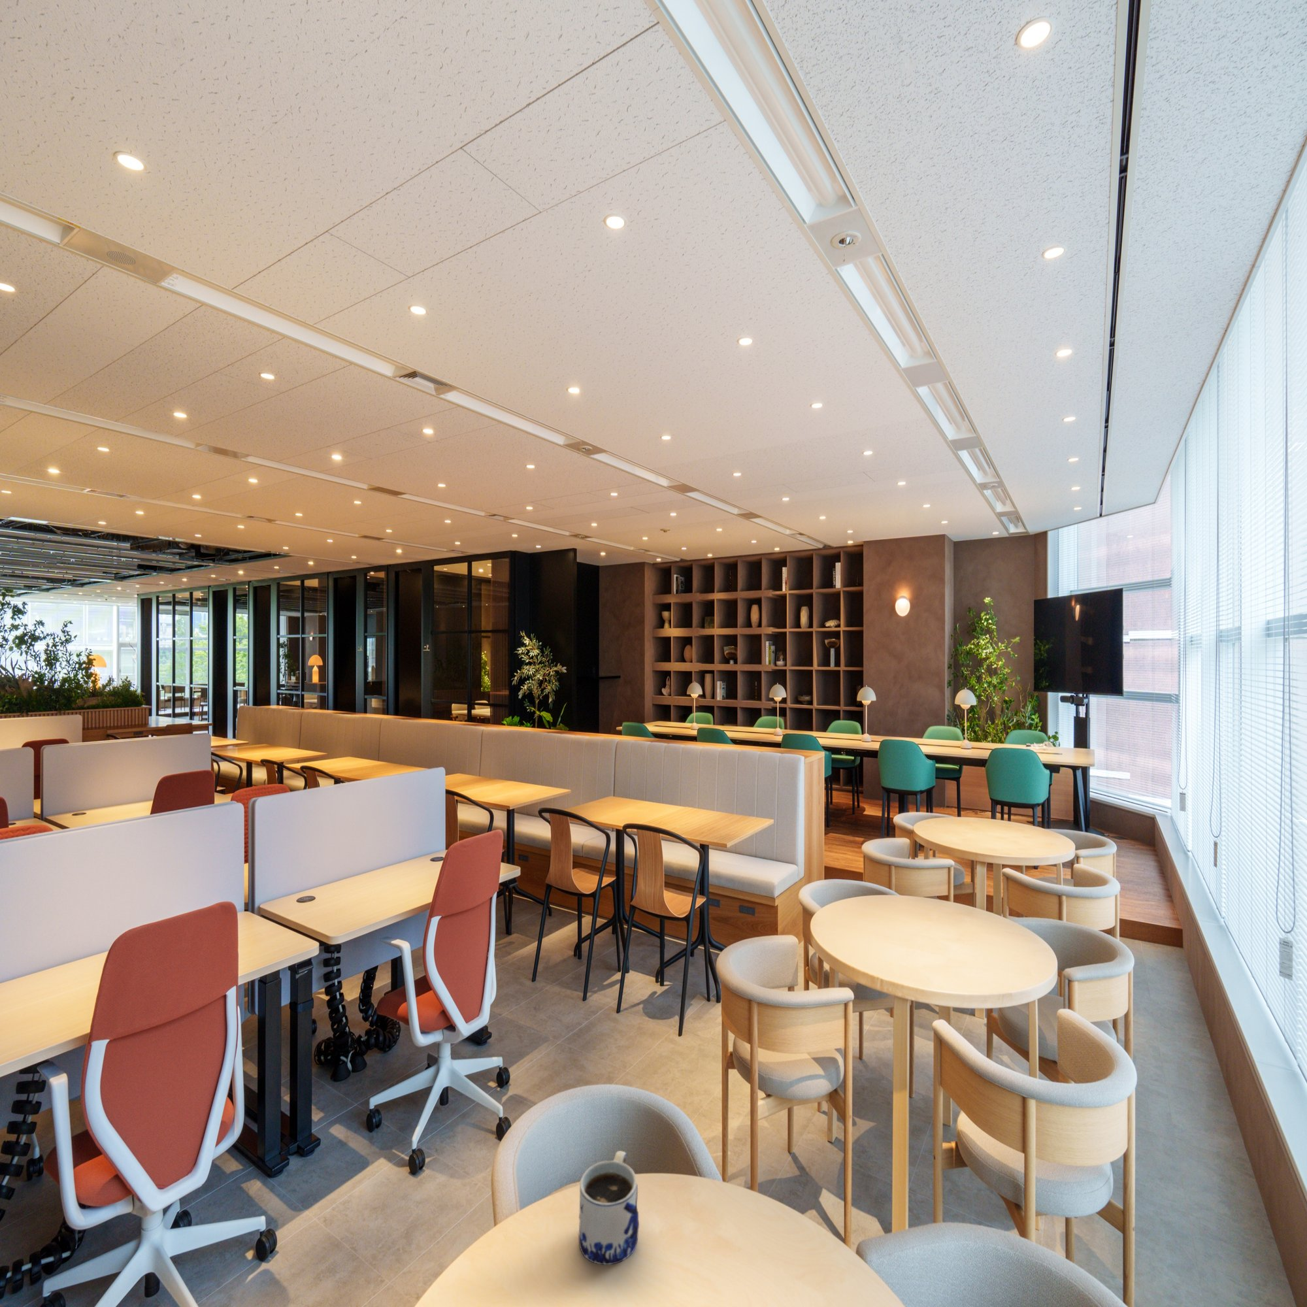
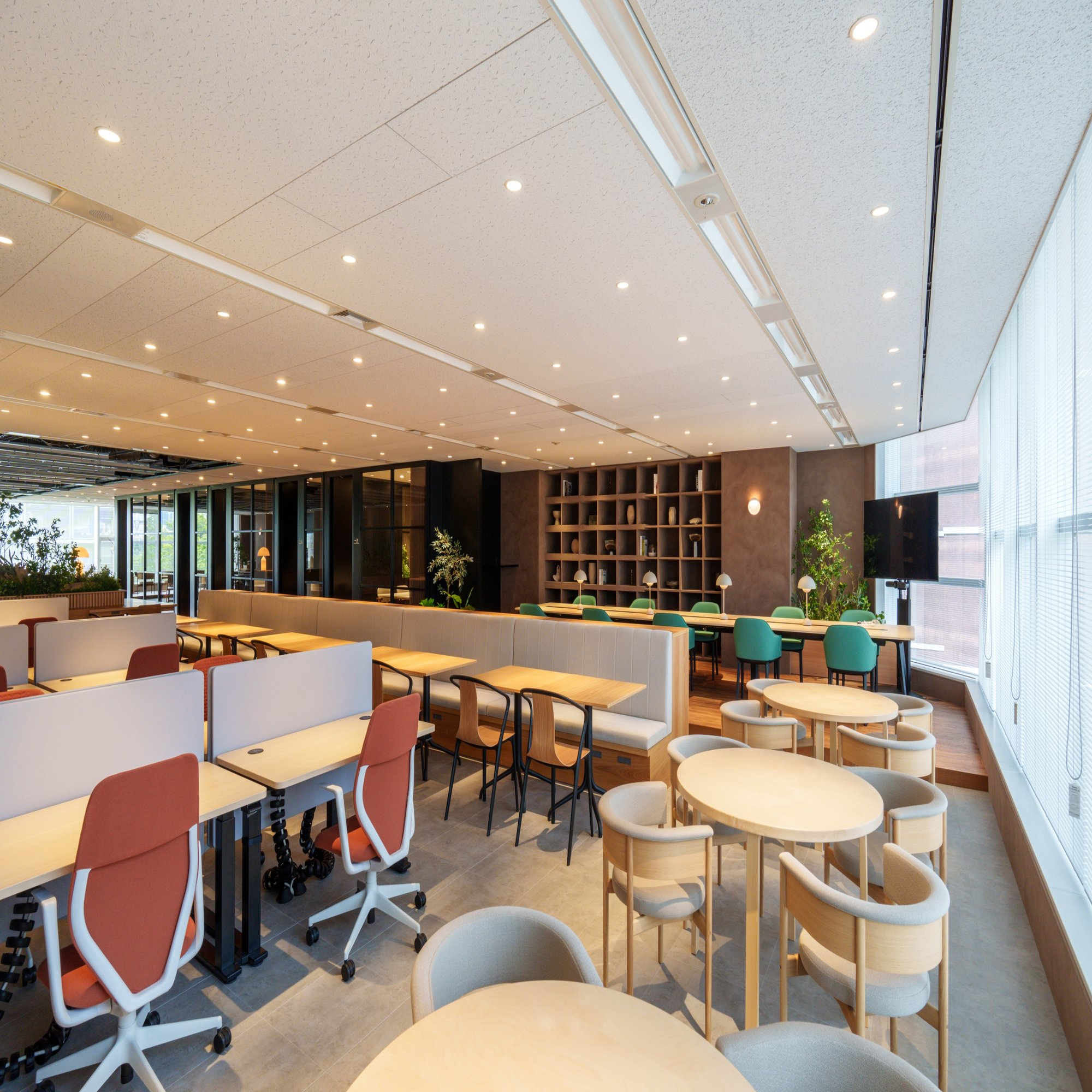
- mug (609, 1204)
